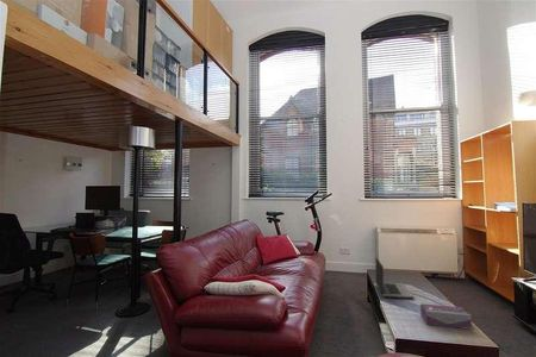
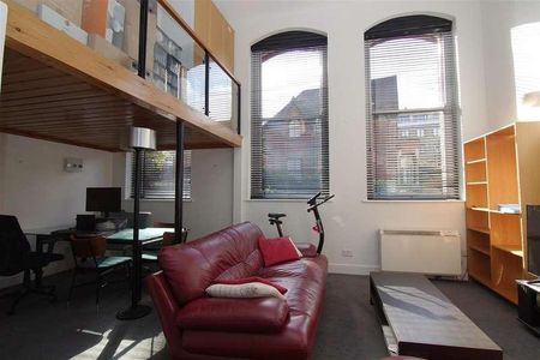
- laptop computer (393, 283)
- tissue box (444, 314)
